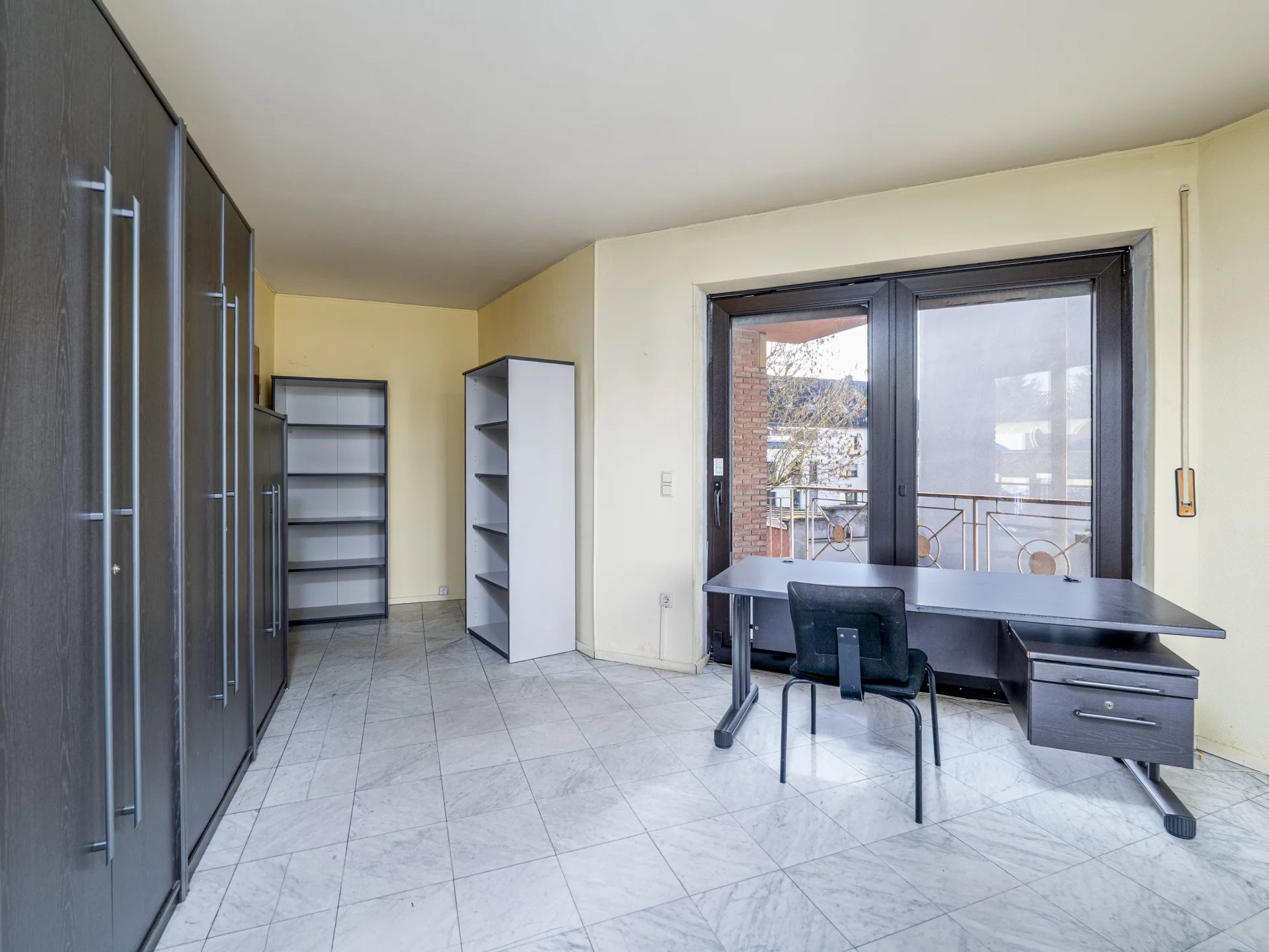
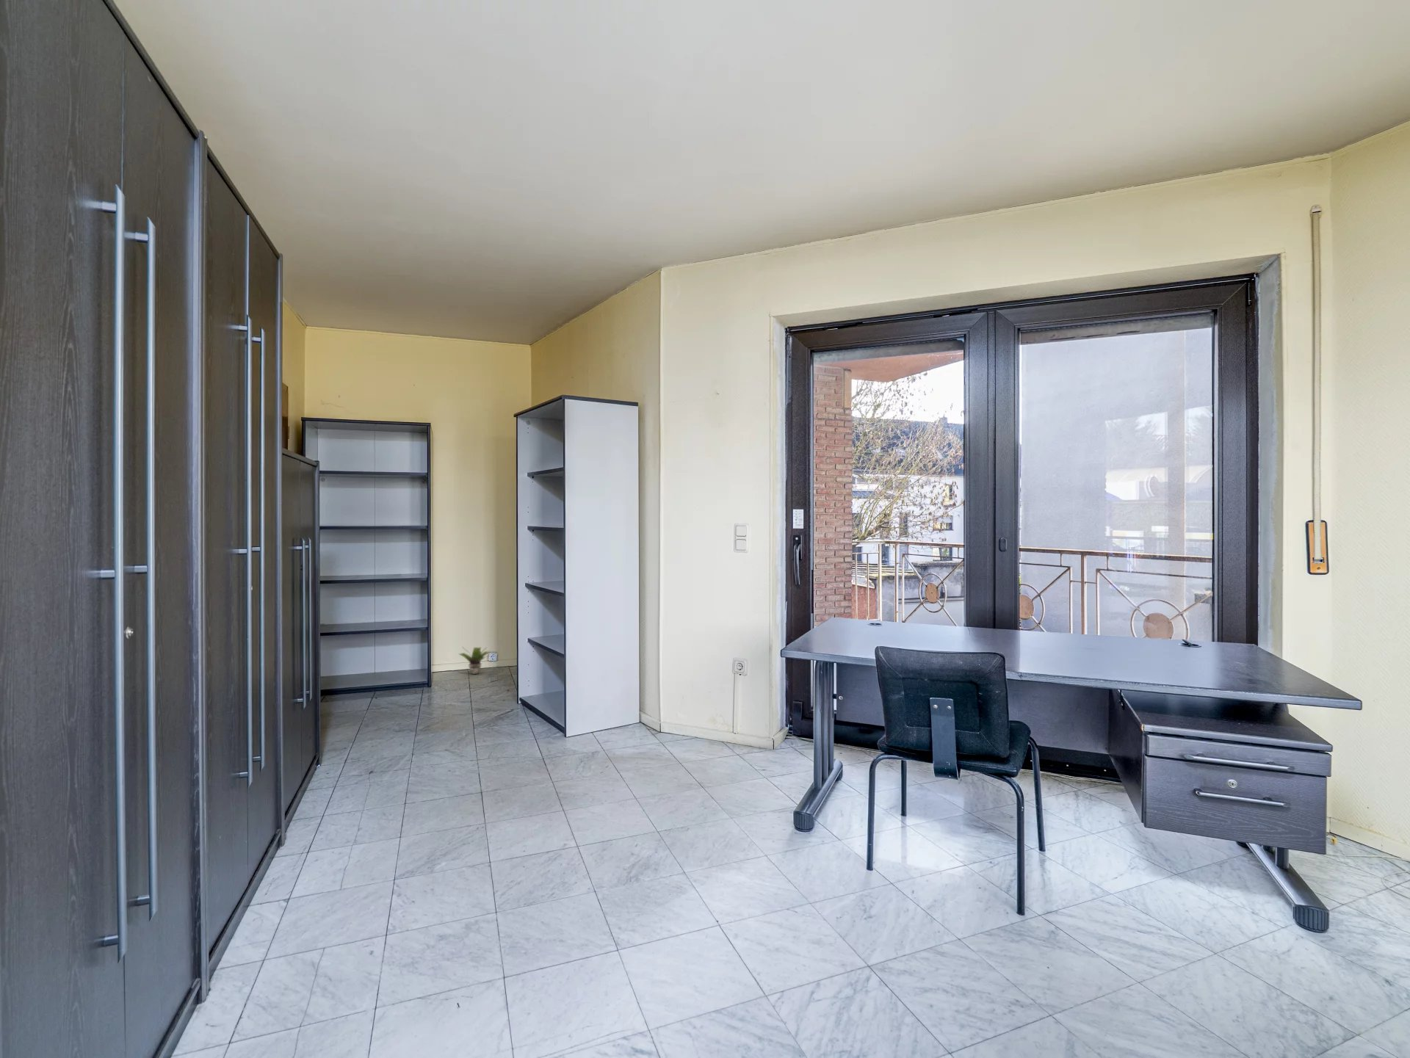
+ potted plant (476, 660)
